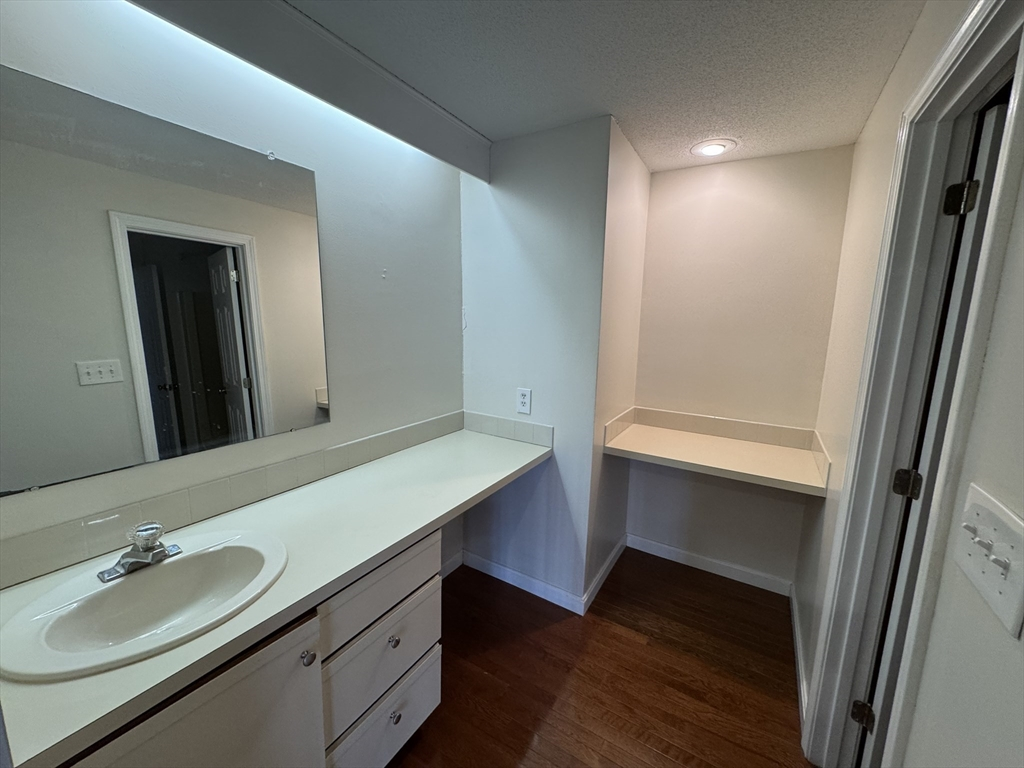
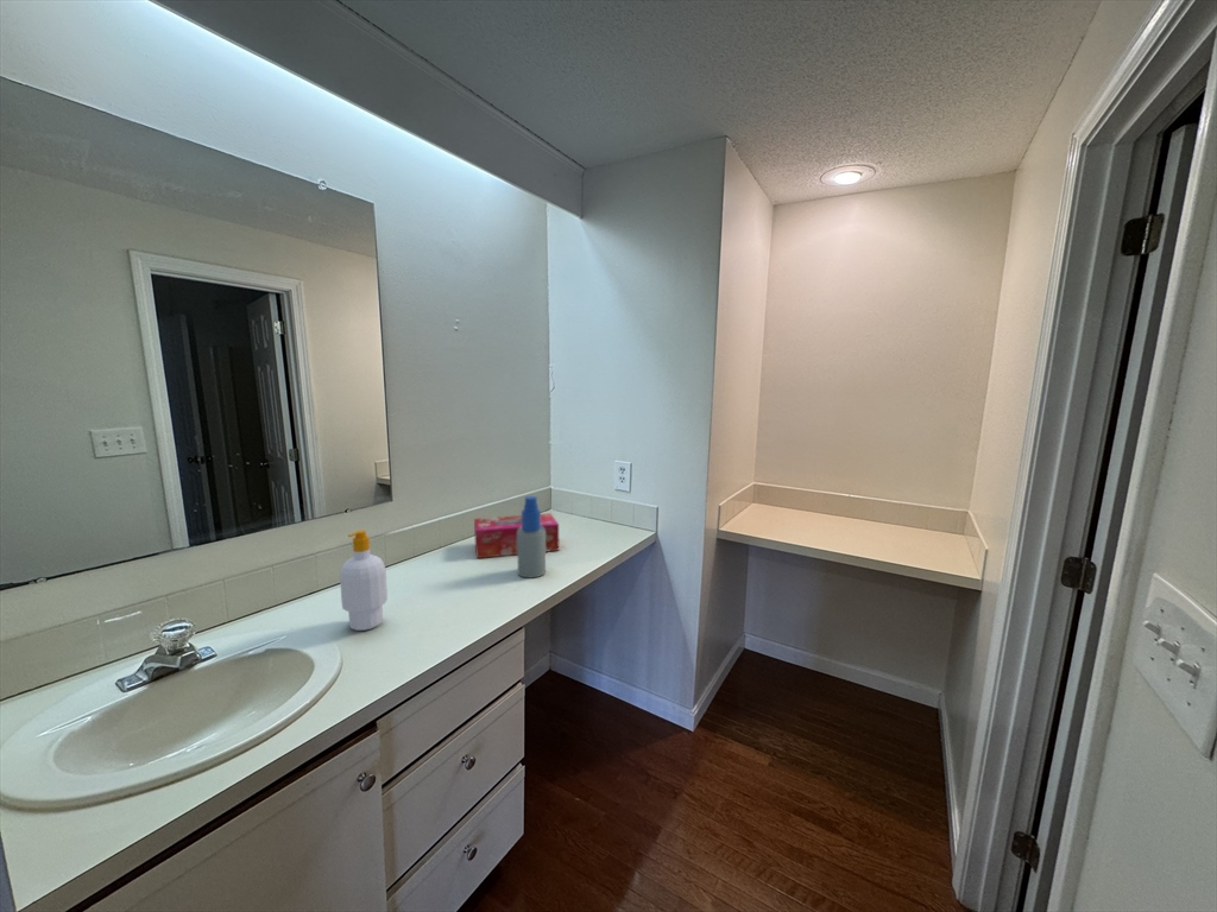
+ spray bottle (531, 534)
+ soap bottle (362, 578)
+ tissue box (516, 534)
